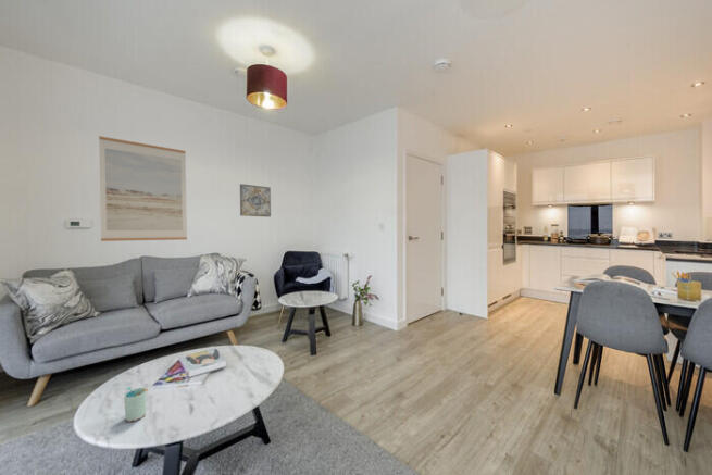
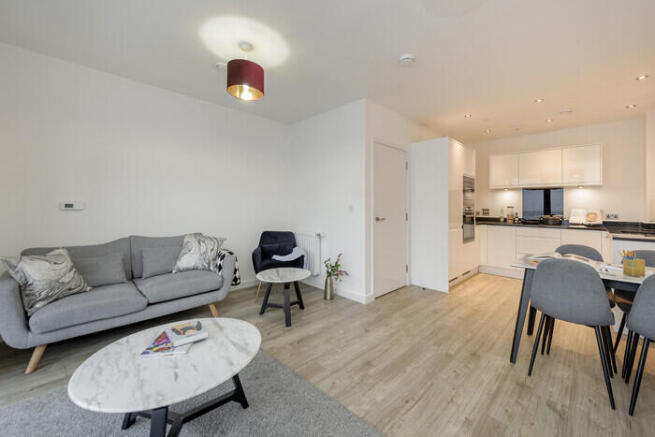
- wall art (255, 200)
- wall art (146, 192)
- cup (136, 401)
